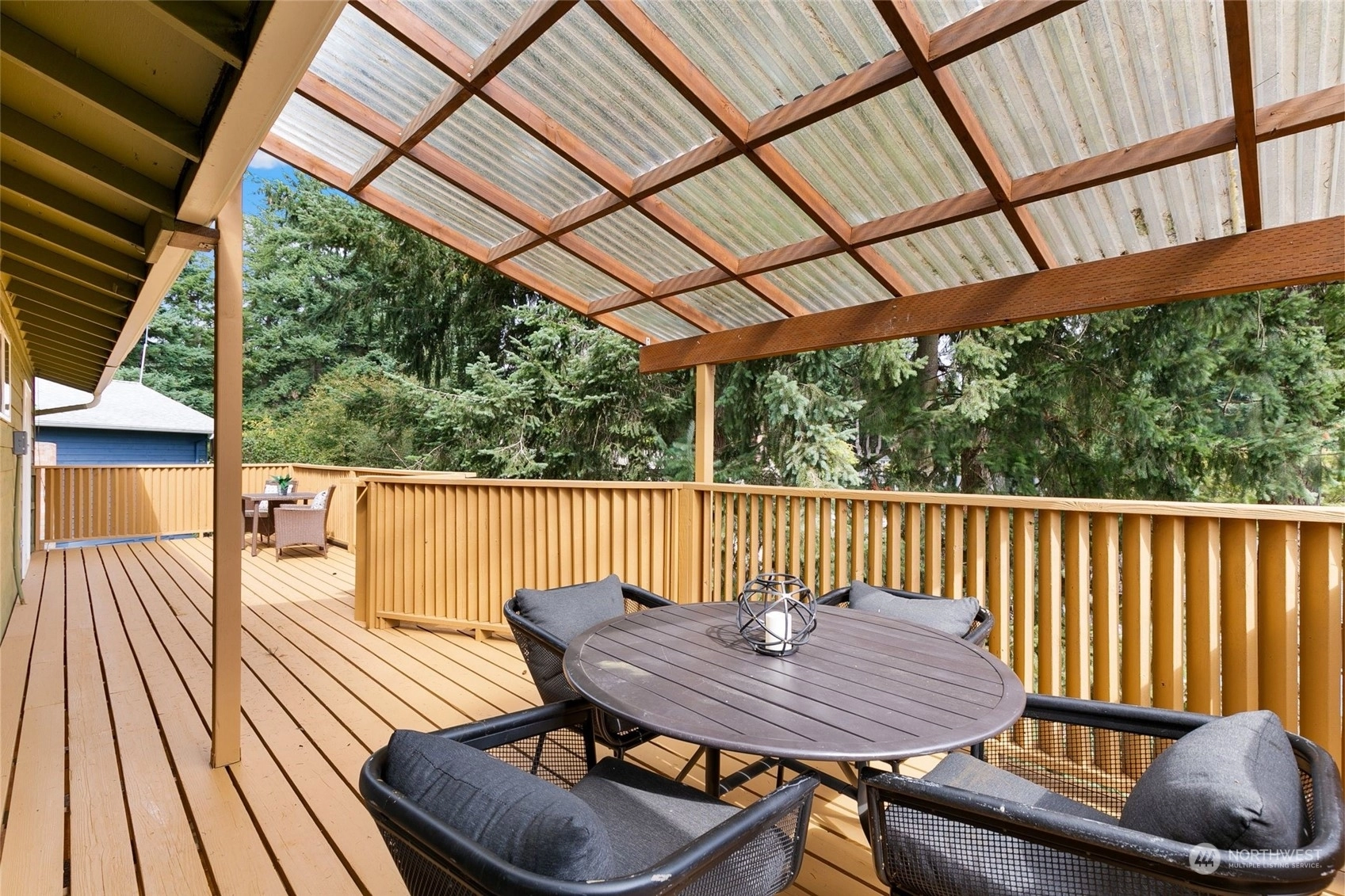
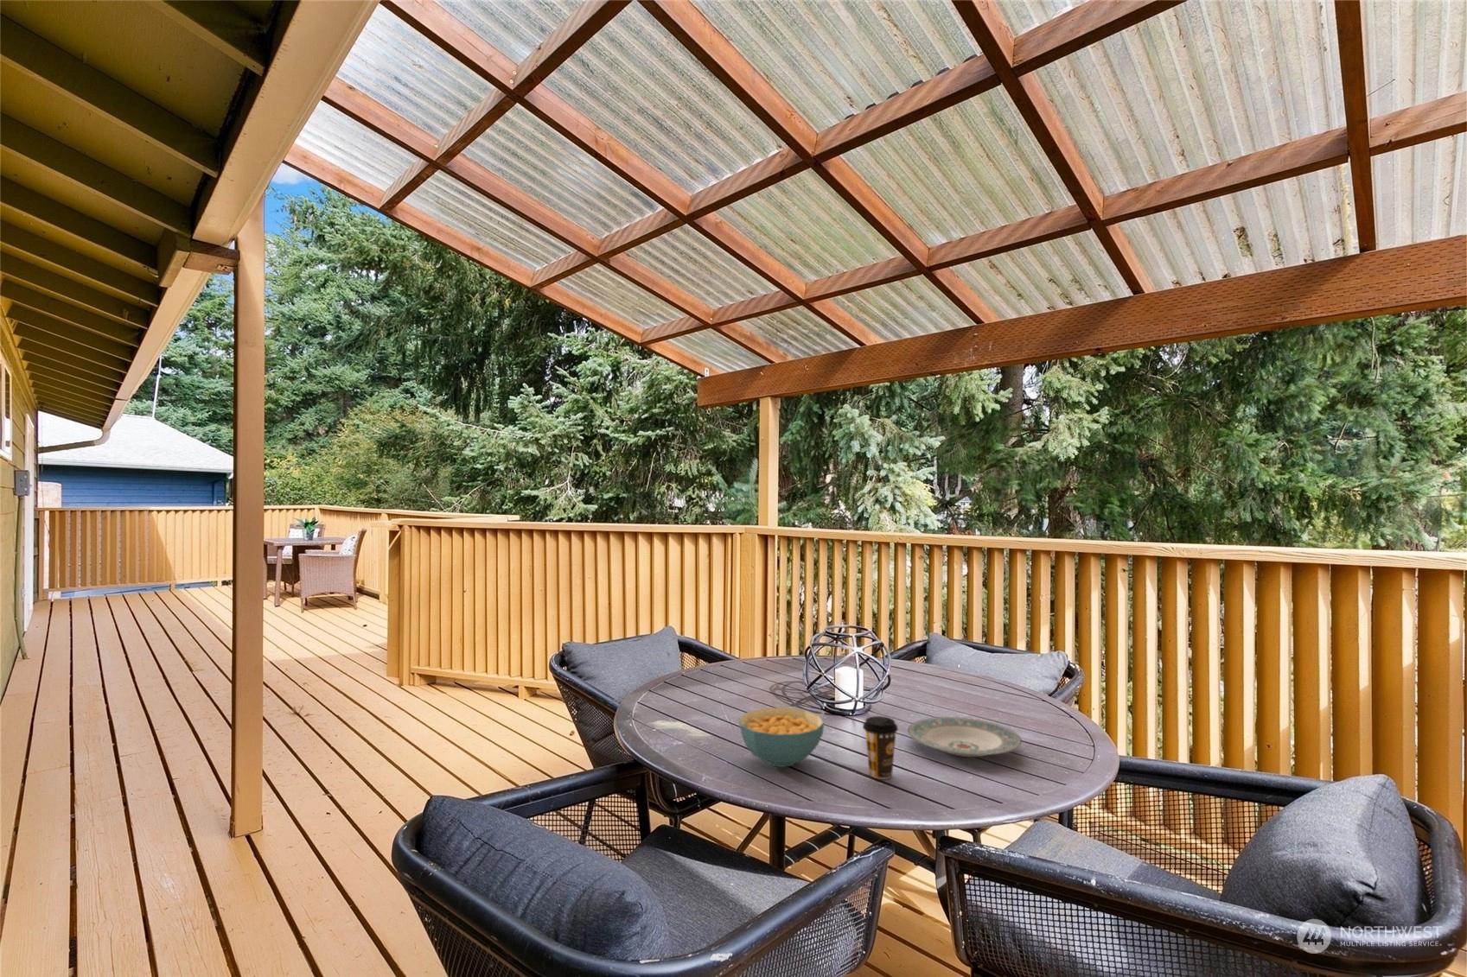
+ cereal bowl (781, 741)
+ coffee cup (880, 747)
+ plate (963, 740)
